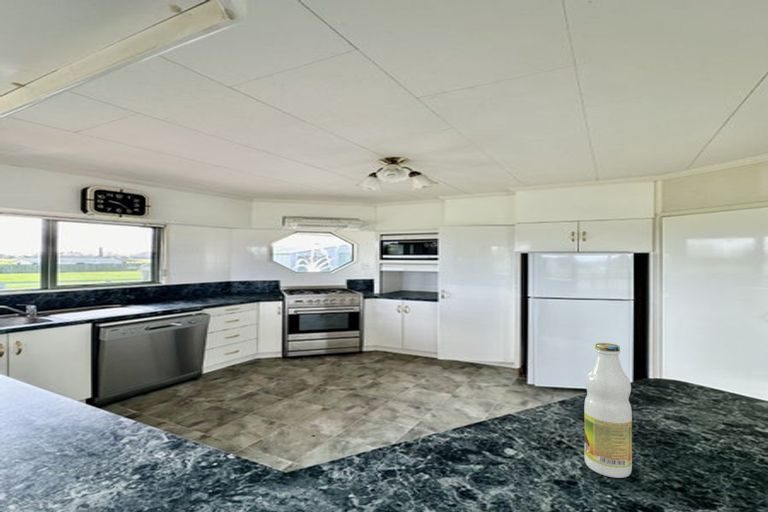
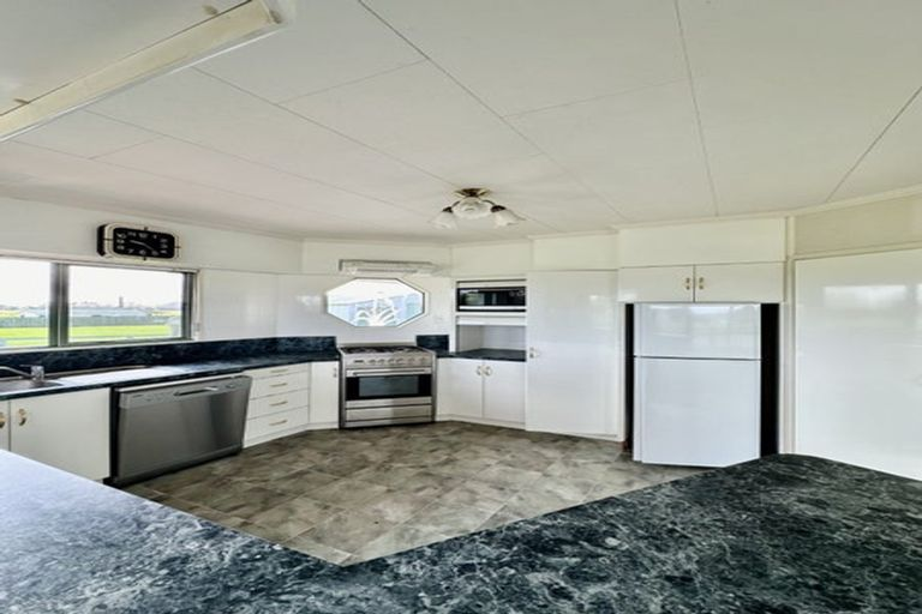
- bottle (607, 406)
